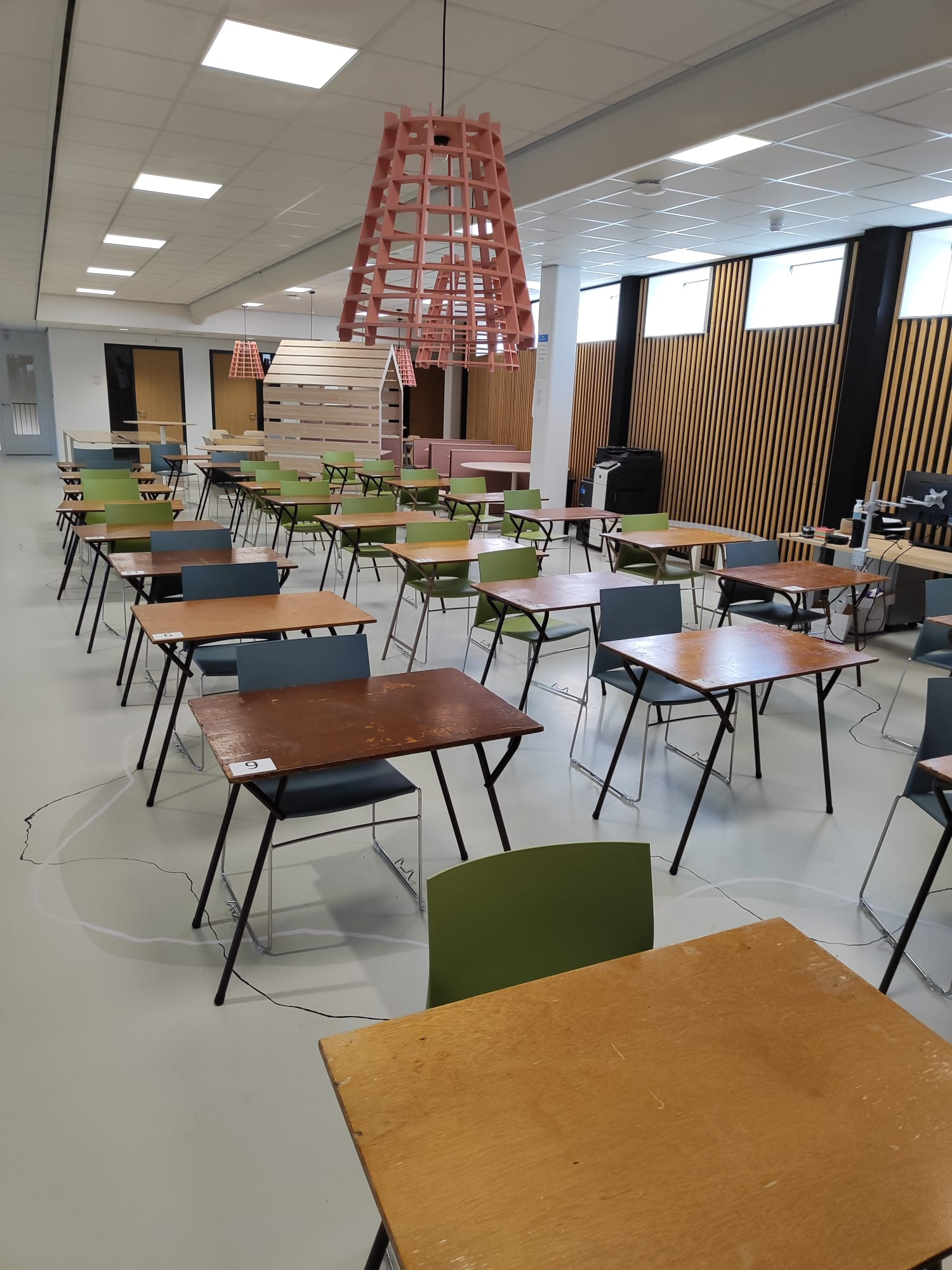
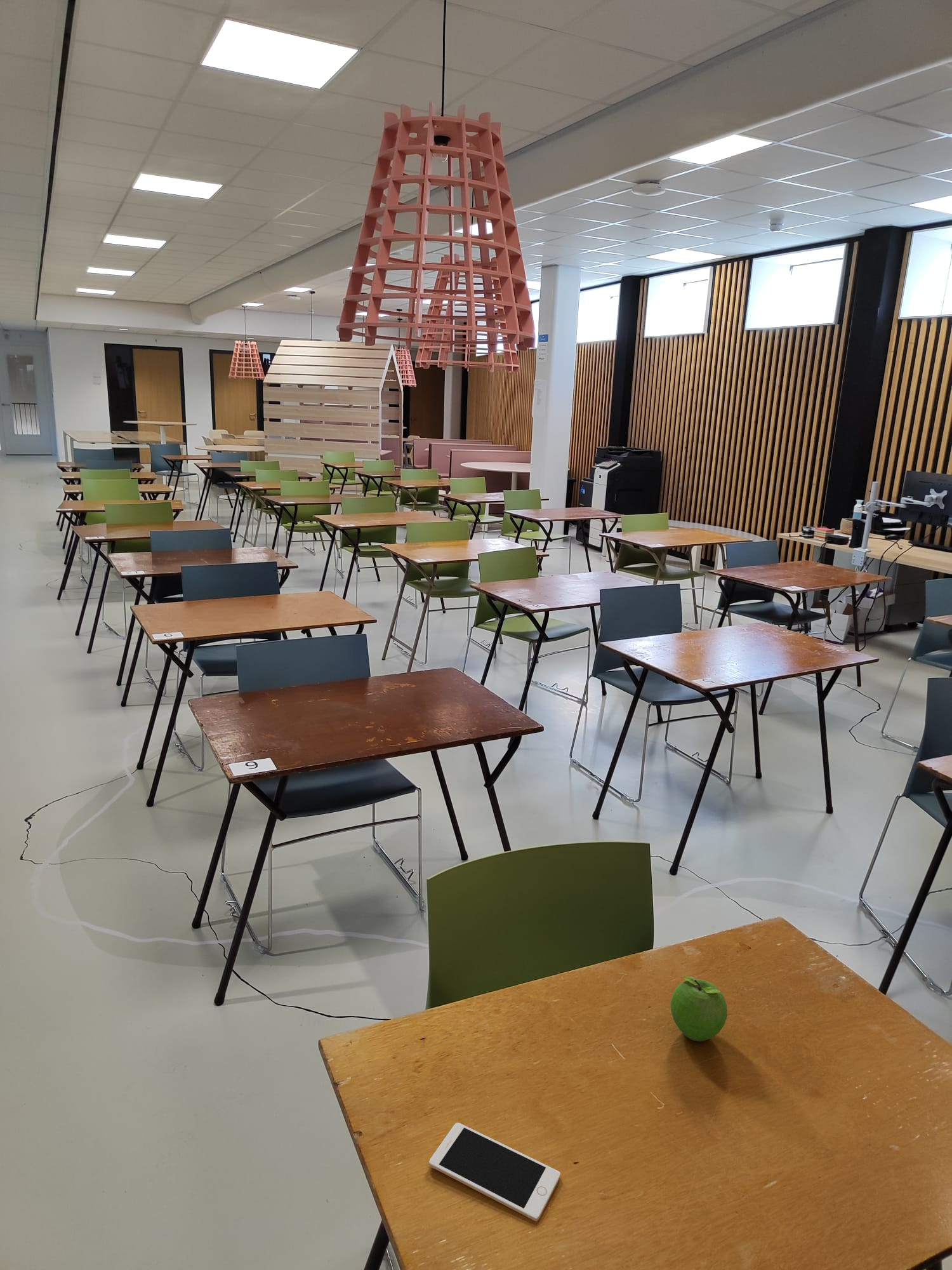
+ cell phone (494, 1169)
+ fruit (699, 1007)
